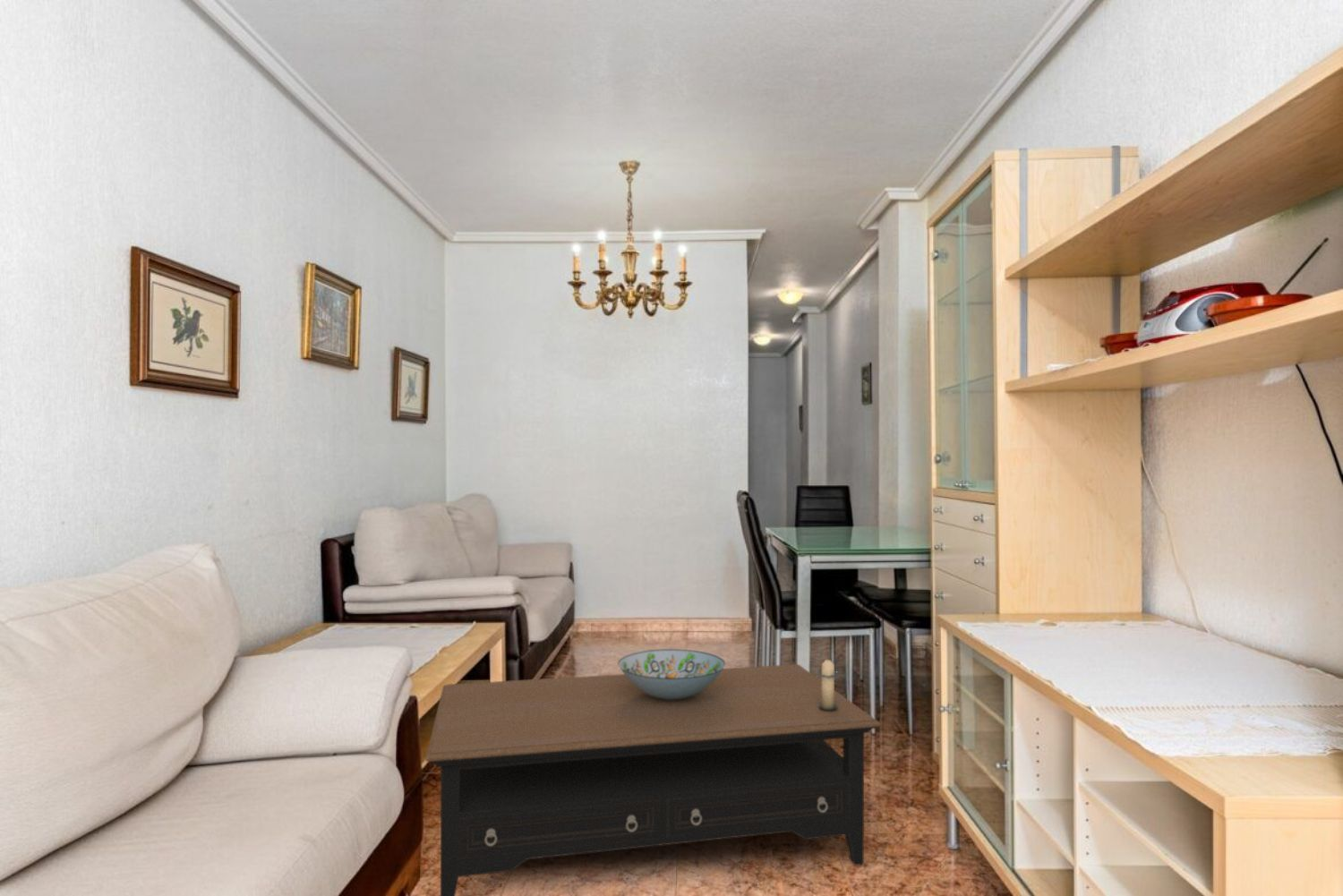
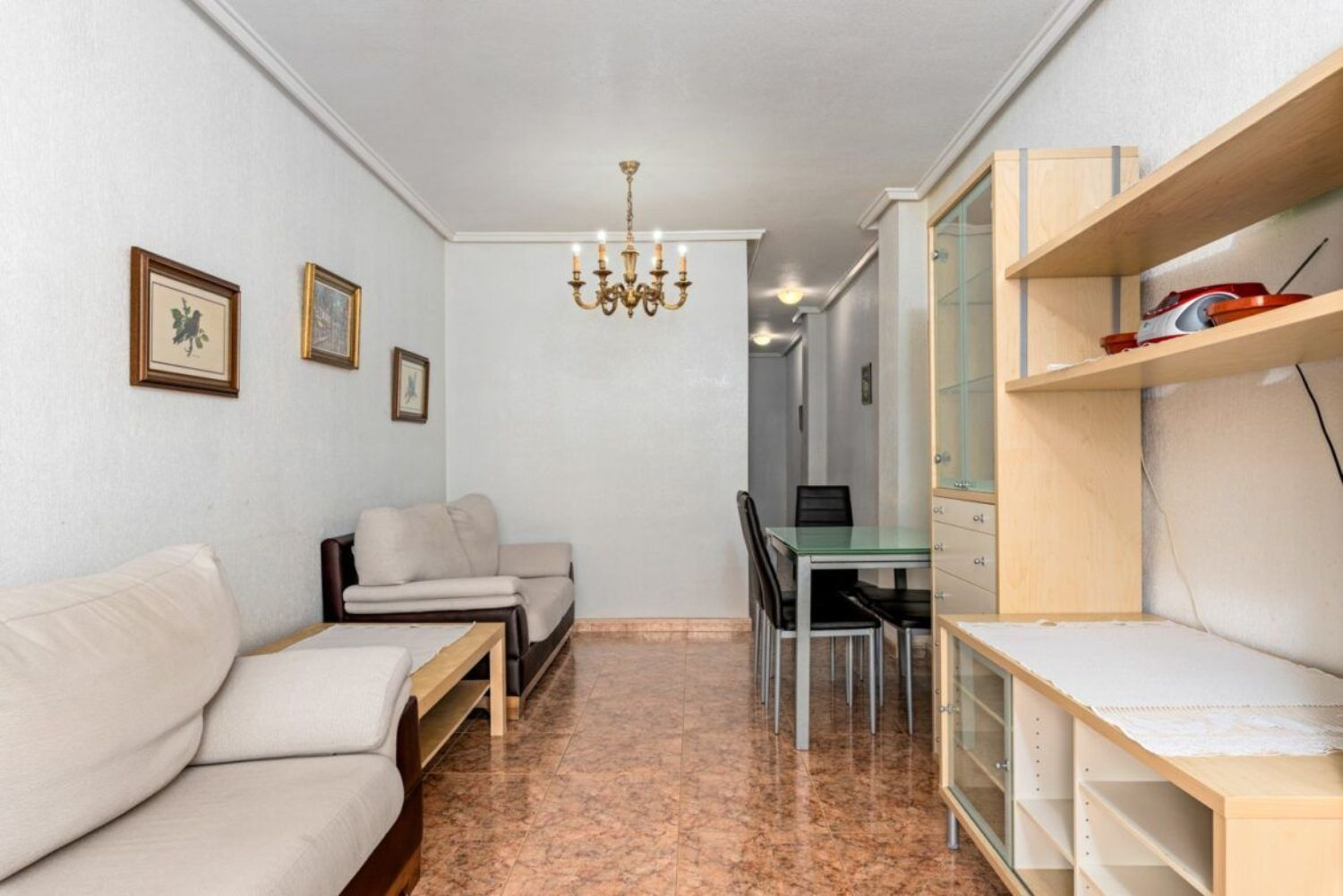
- candle (827, 681)
- coffee table (646, 770)
- decorative bowl (672, 678)
